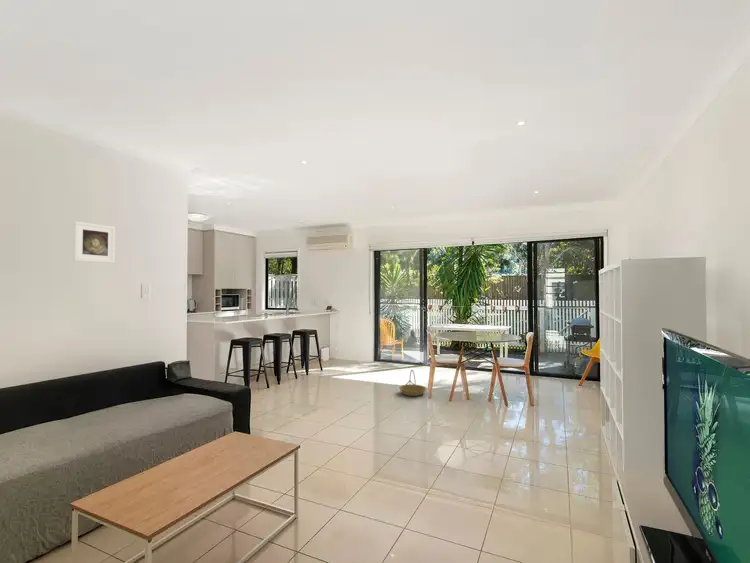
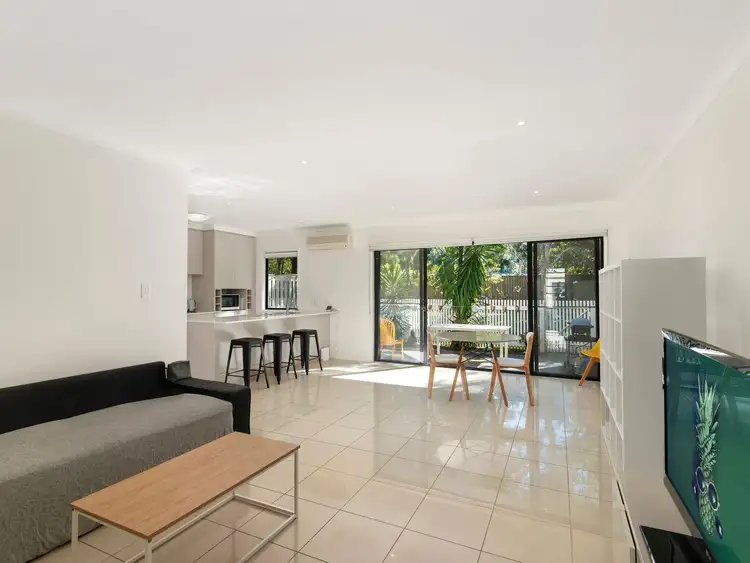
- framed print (95, 243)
- basket (411, 382)
